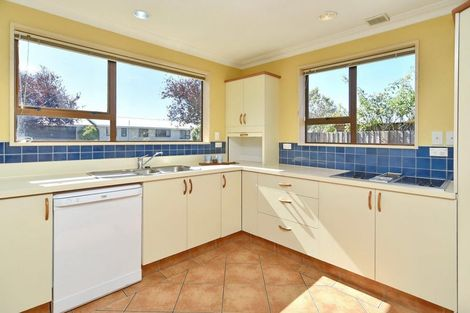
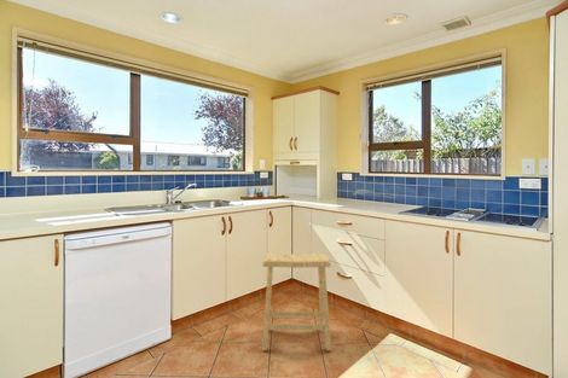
+ stool (295, 312)
